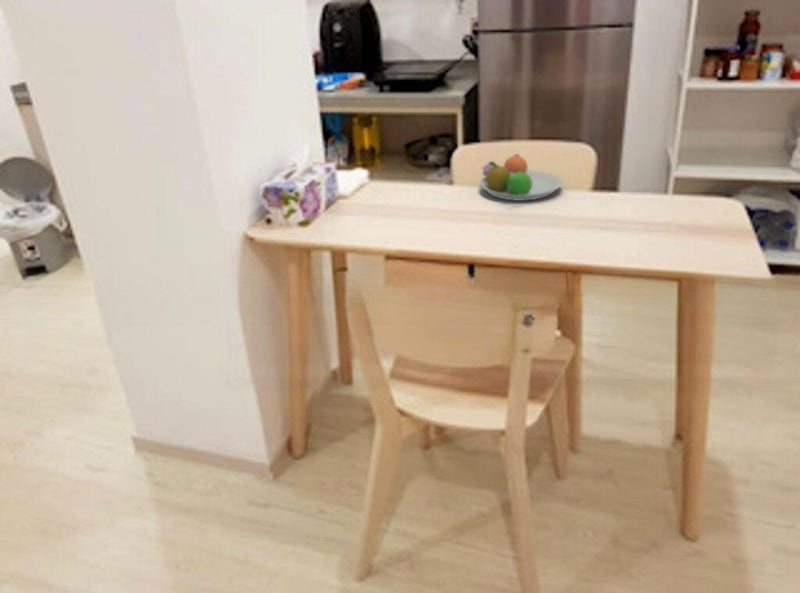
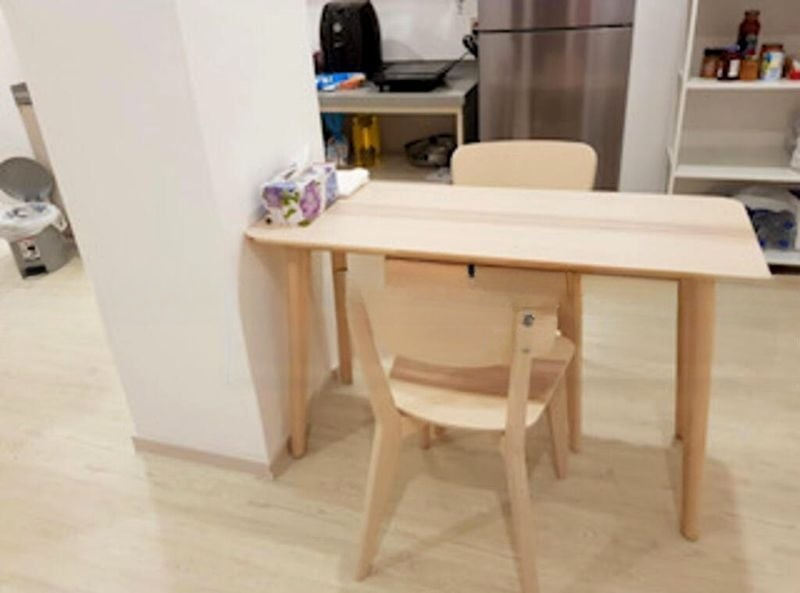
- fruit bowl (518, 175)
